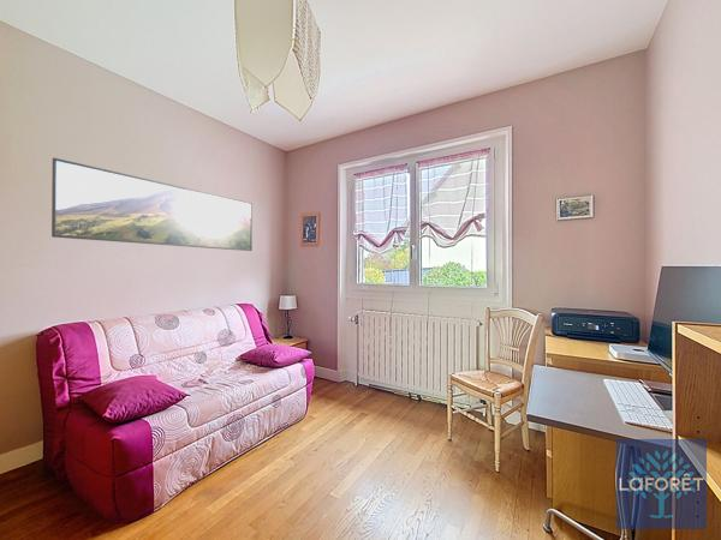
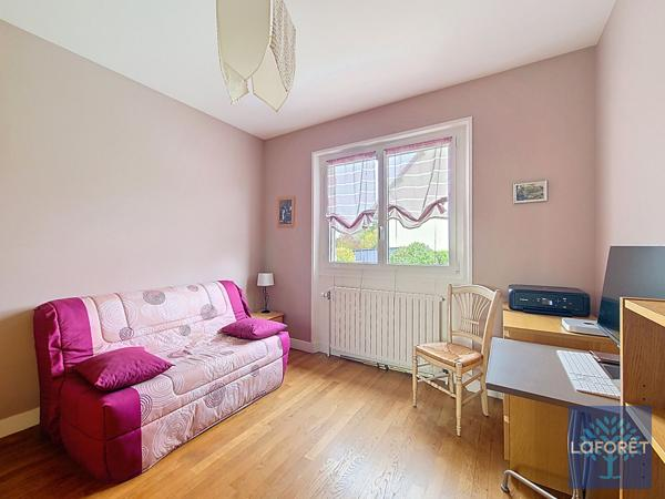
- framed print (177, 216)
